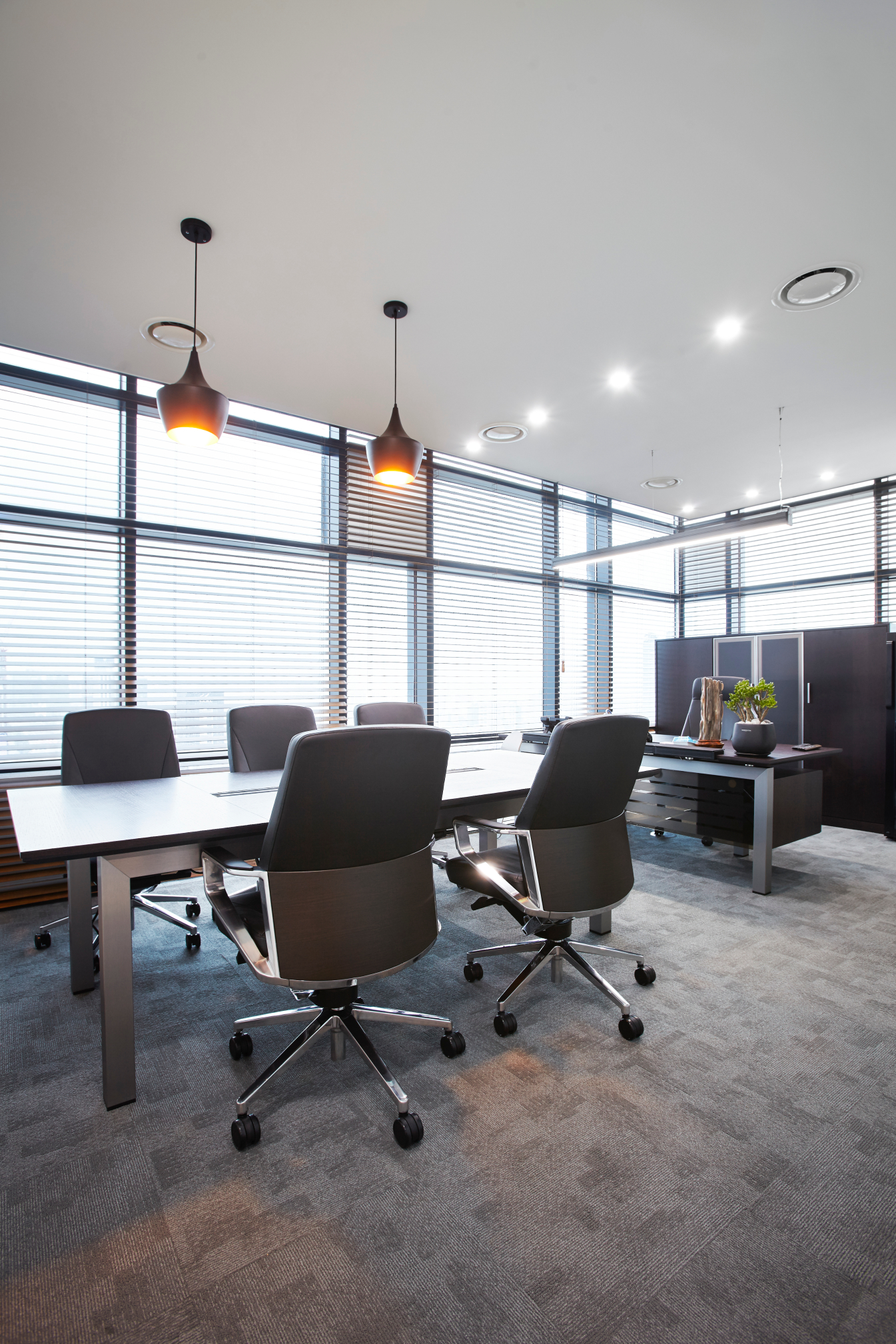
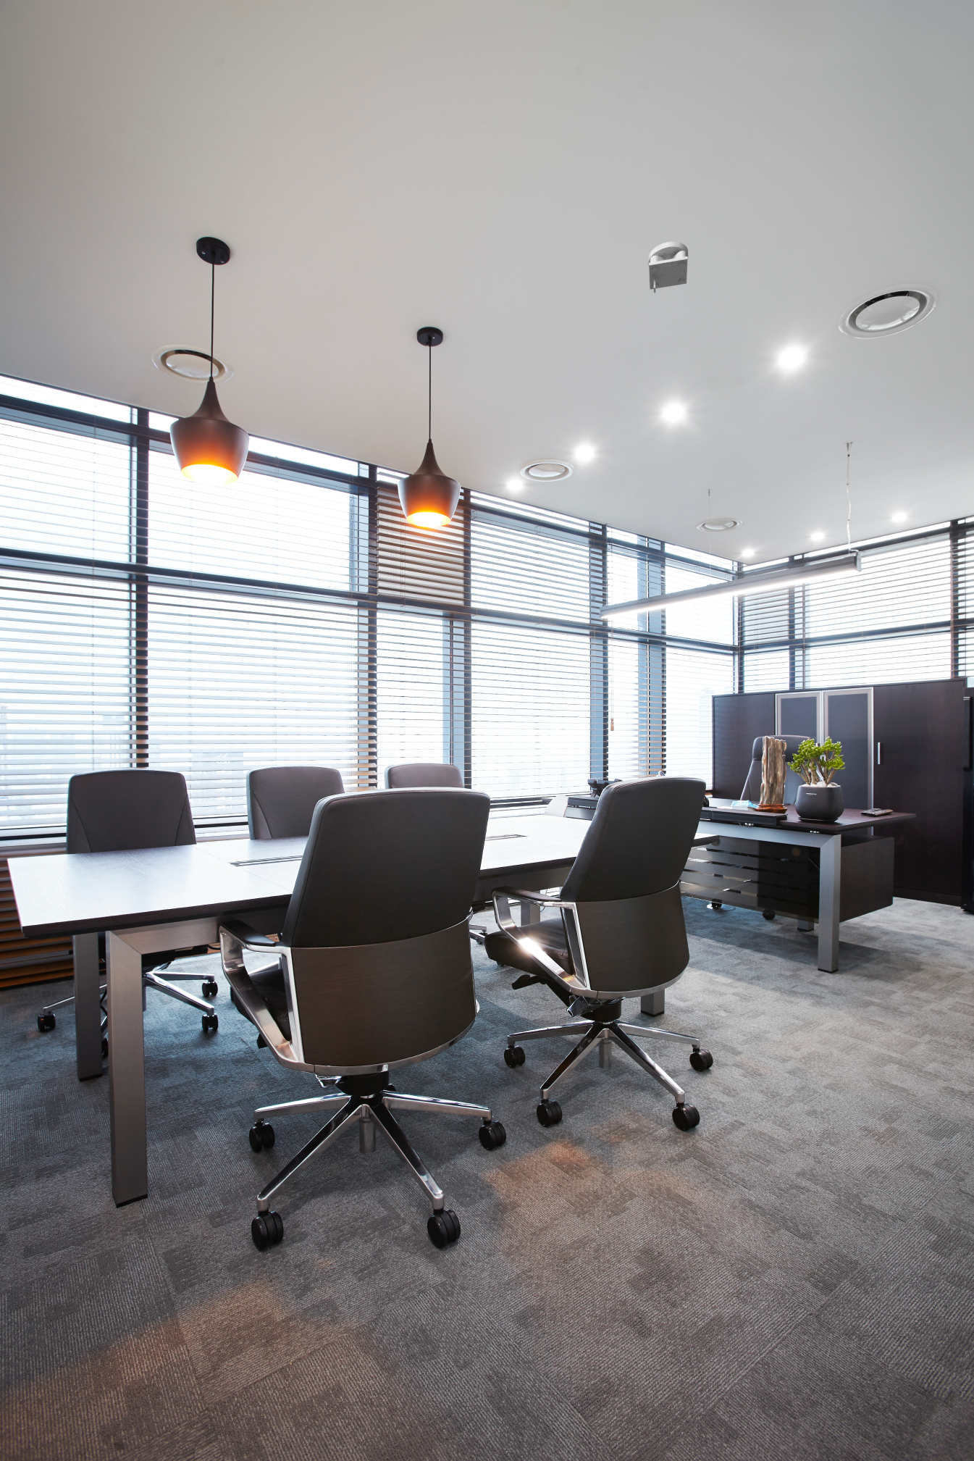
+ smoke detector (667, 272)
